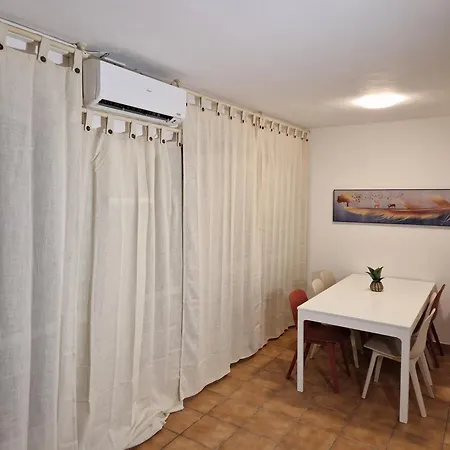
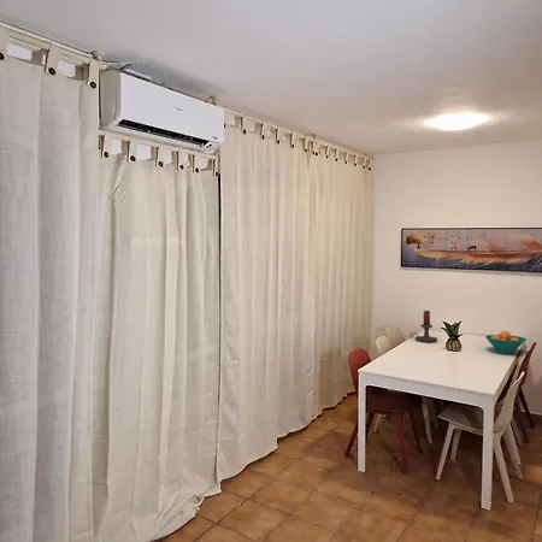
+ candle holder (423, 325)
+ fruit bowl (505, 341)
